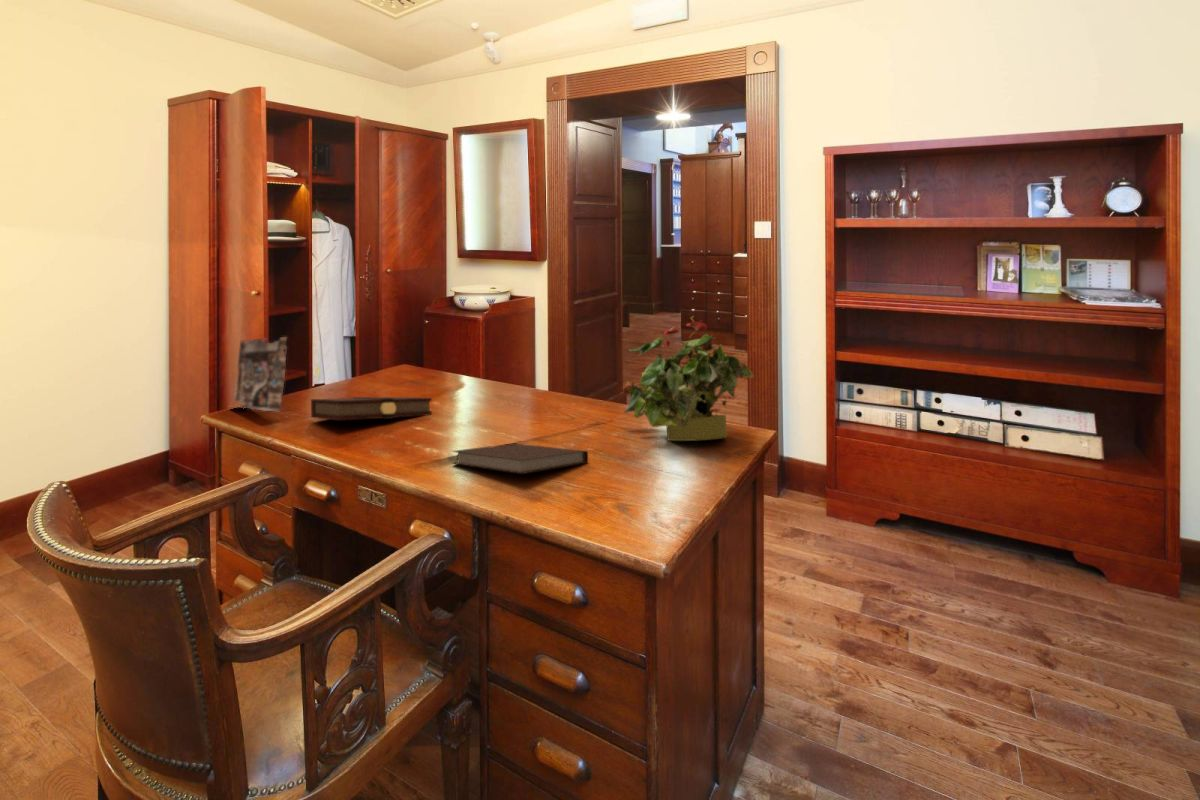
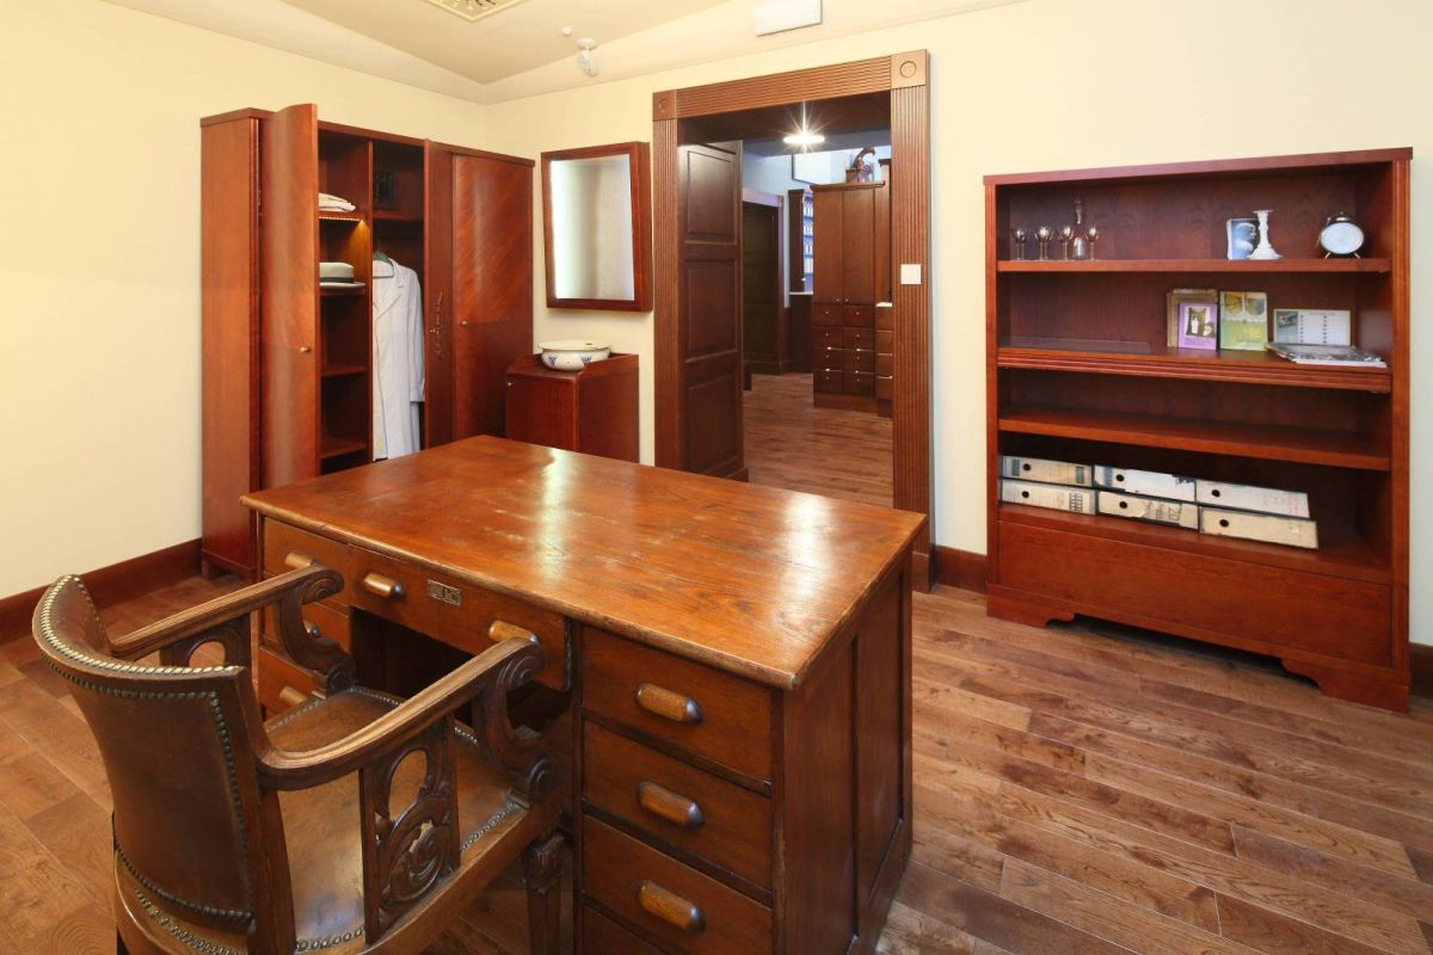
- notebook (519, 456)
- book (373, 407)
- potted plant (681, 380)
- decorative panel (261, 373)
